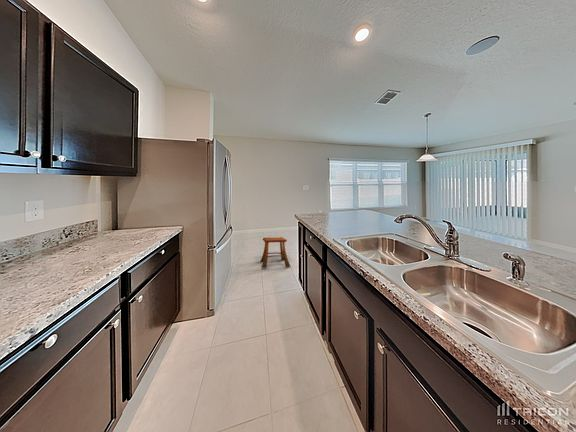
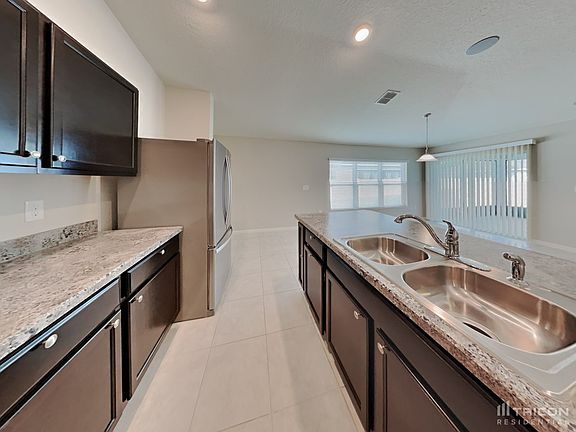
- stool (274, 253)
